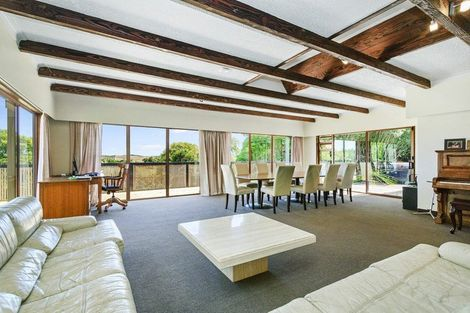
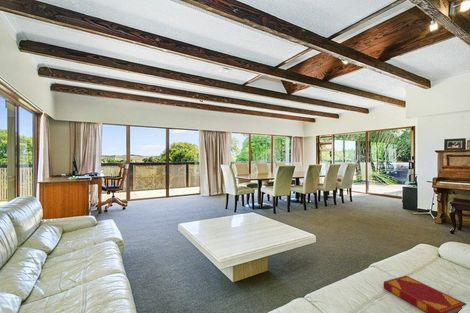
+ hardback book (421, 295)
